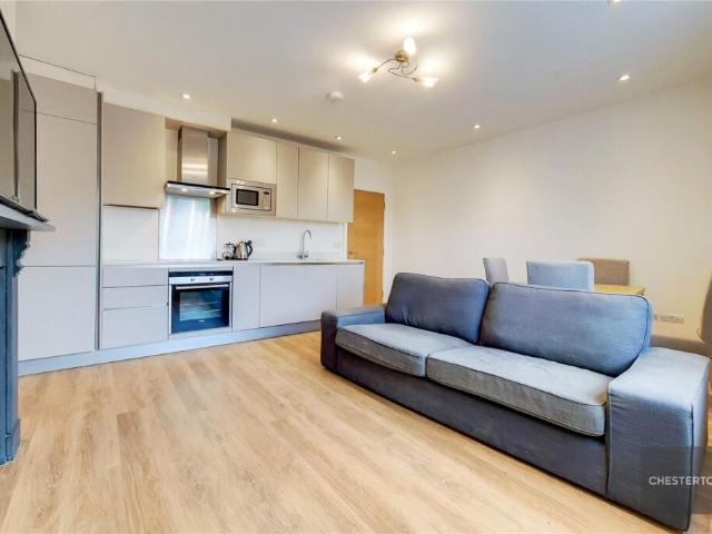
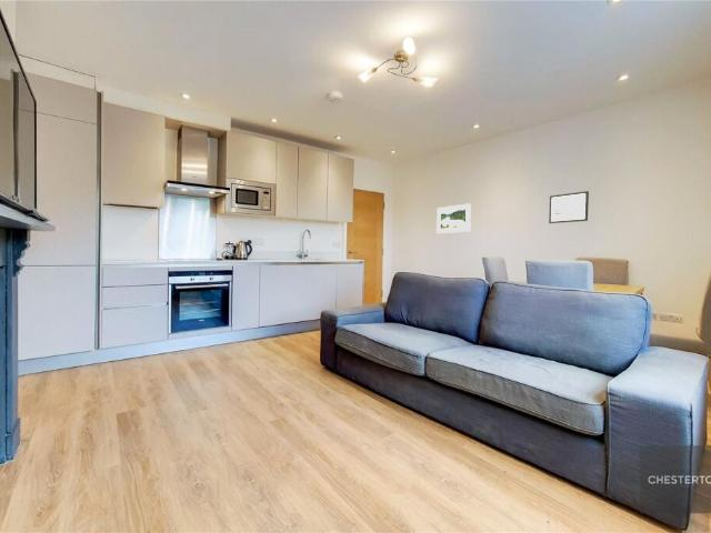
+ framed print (452, 219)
+ wall art (568, 208)
